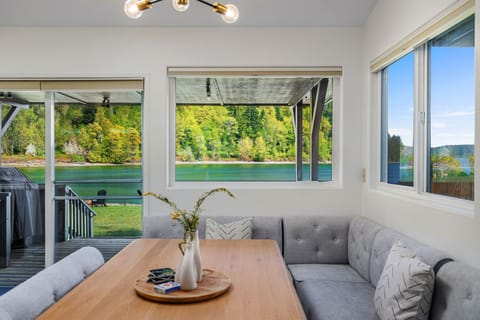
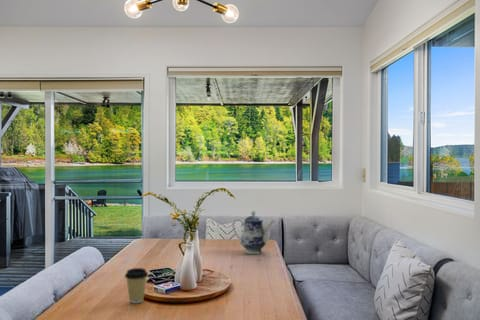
+ teapot (253, 231)
+ coffee cup (136, 285)
